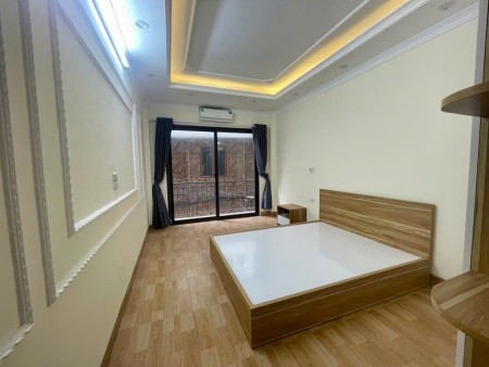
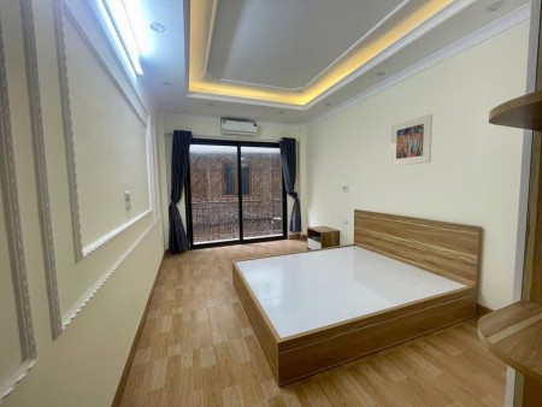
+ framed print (408, 142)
